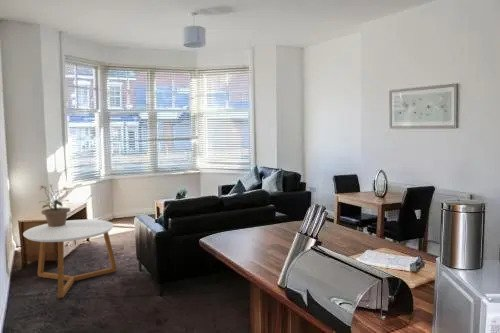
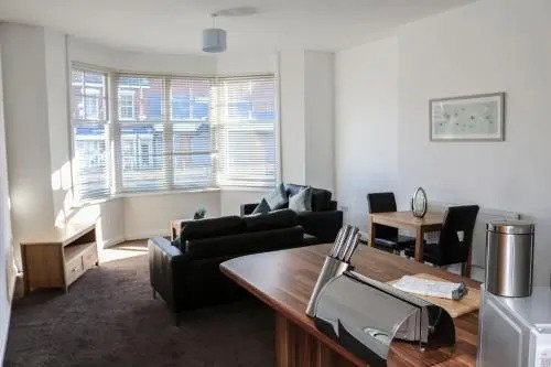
- coffee table (63, 255)
- potted plant (53, 205)
